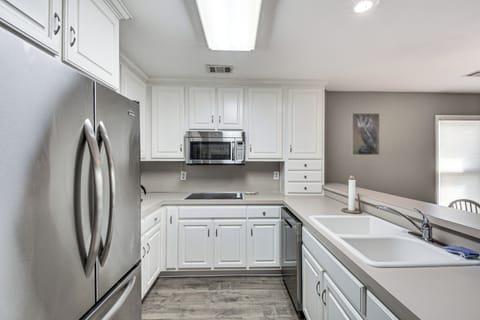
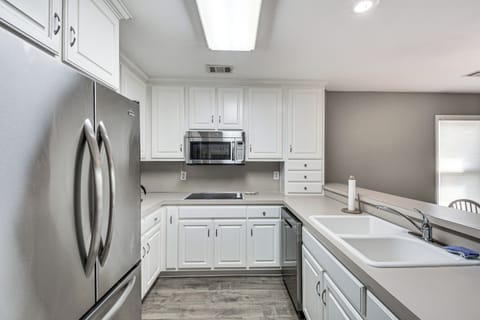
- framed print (365, 134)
